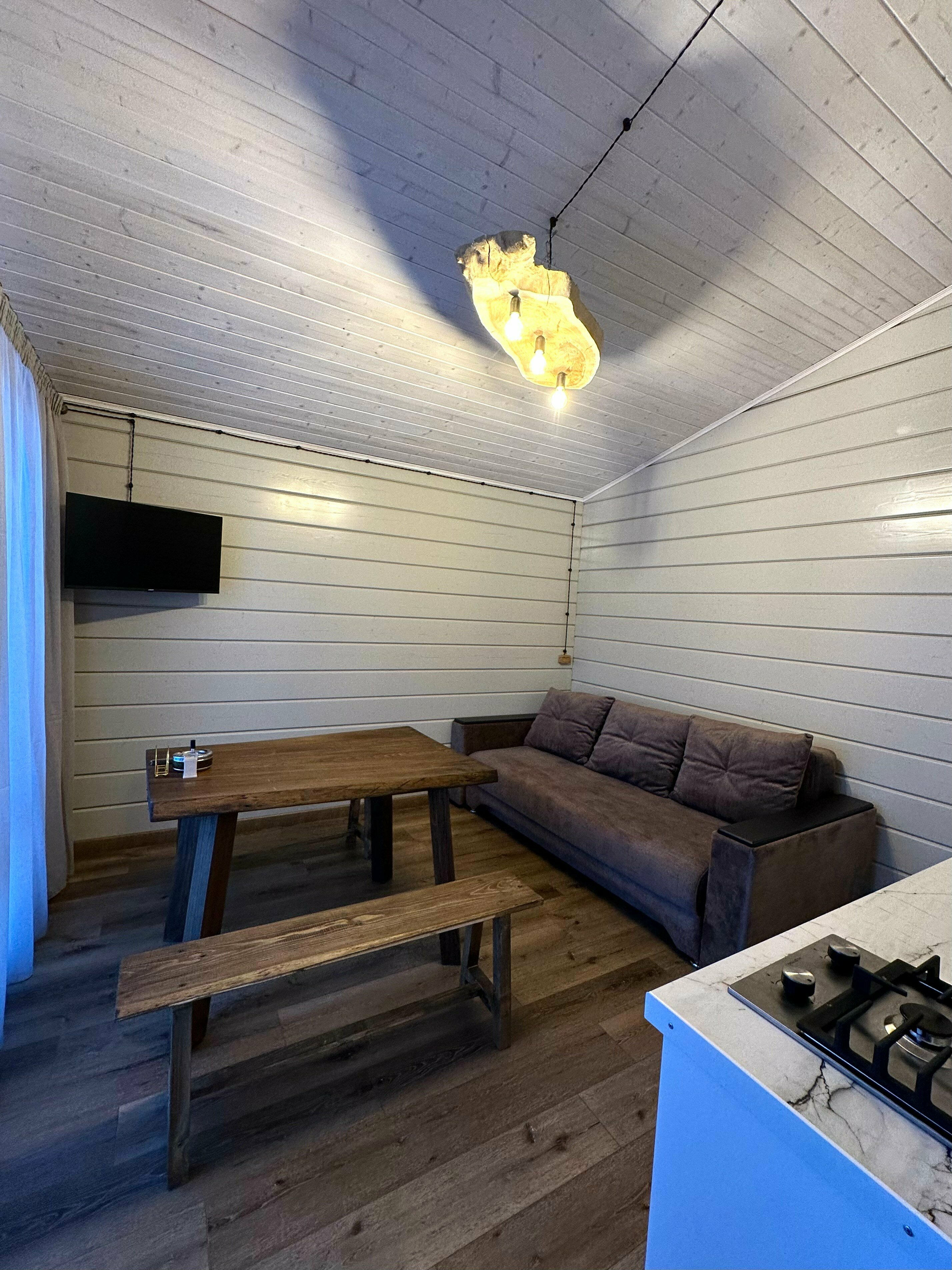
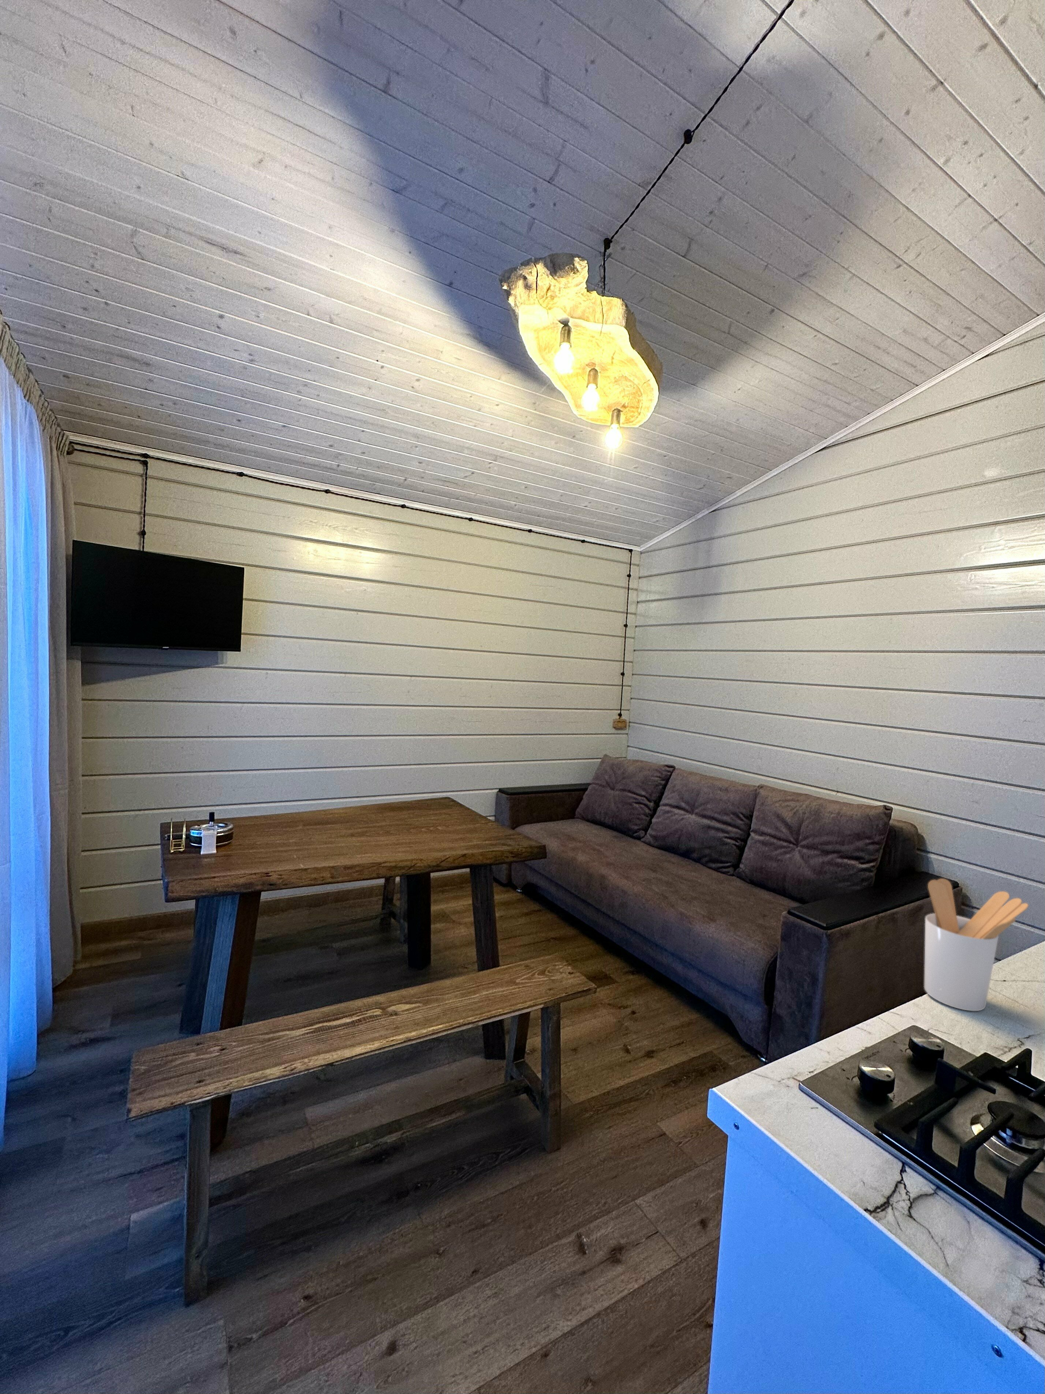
+ utensil holder (974, 944)
